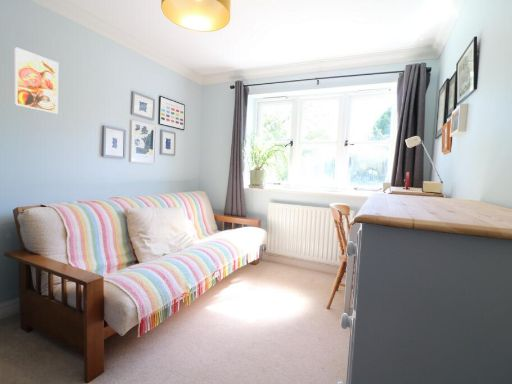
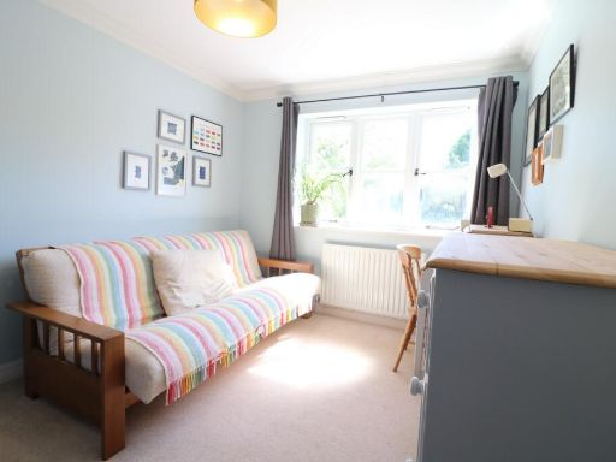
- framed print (37, 82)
